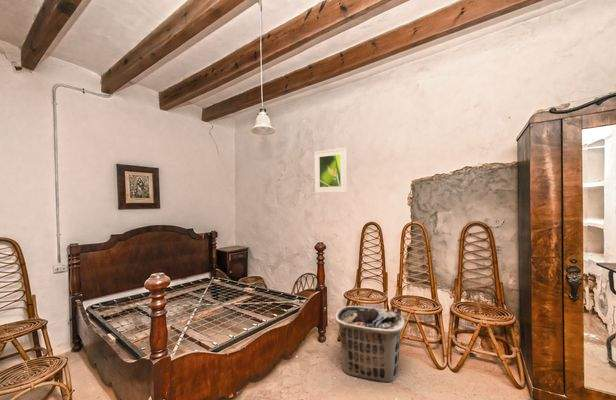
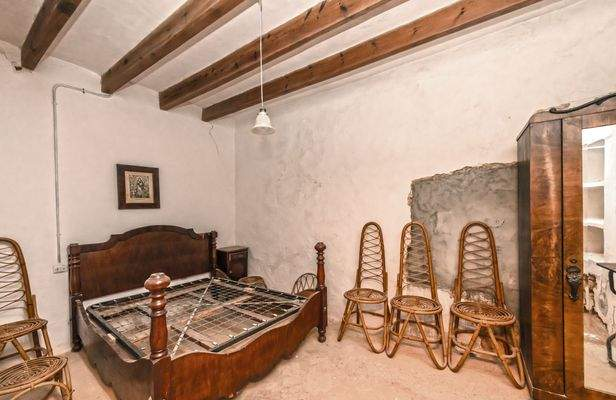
- clothes hamper (369, 338)
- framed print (330, 171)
